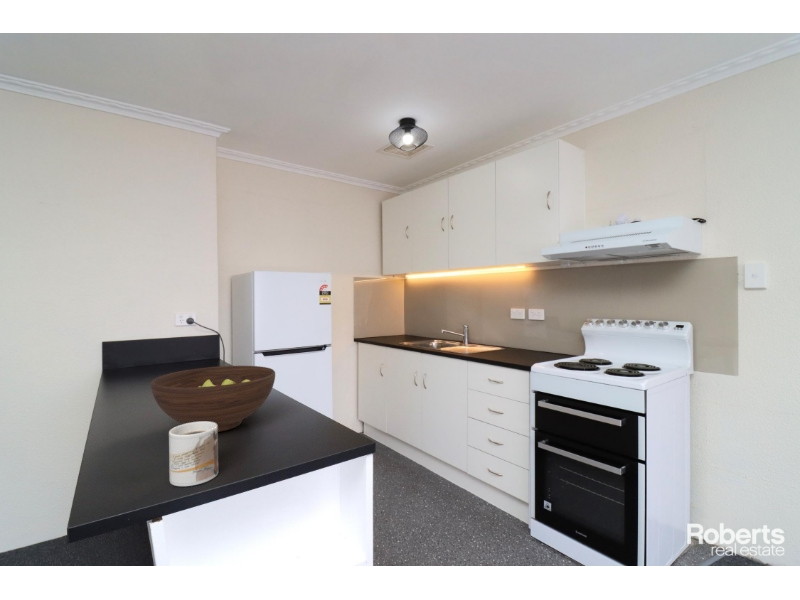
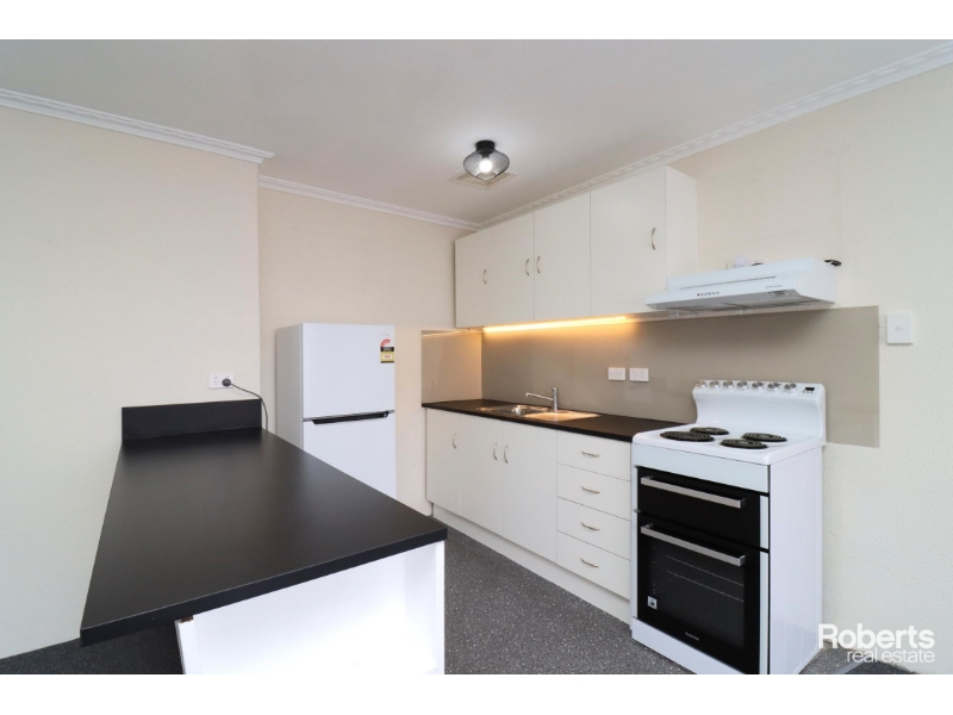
- fruit bowl (217, 401)
- mug (197, 450)
